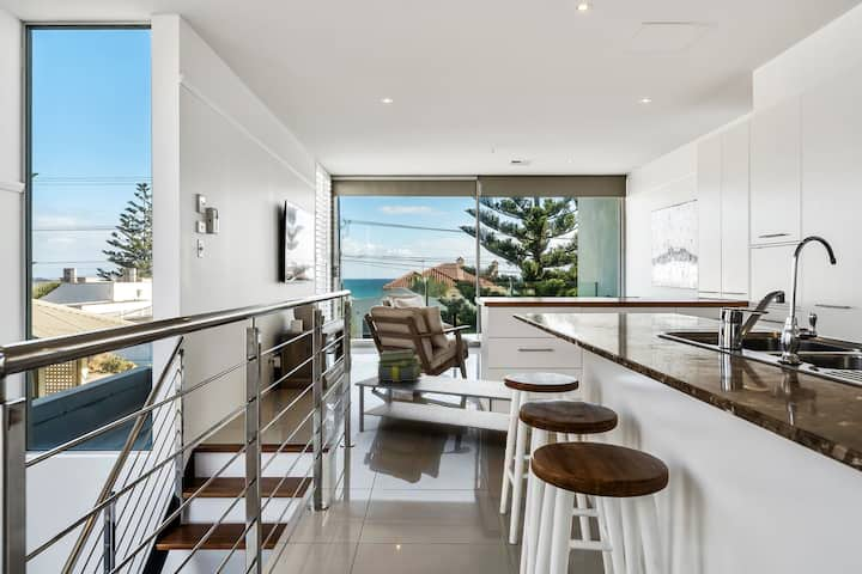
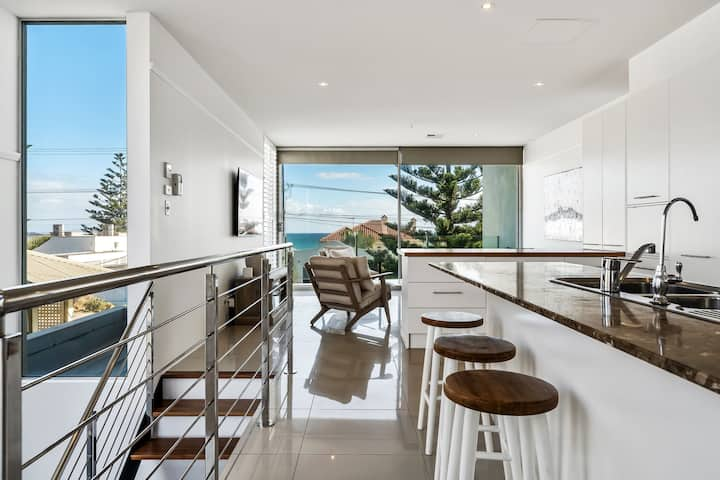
- stack of books (397, 364)
- coffee table (448, 408)
